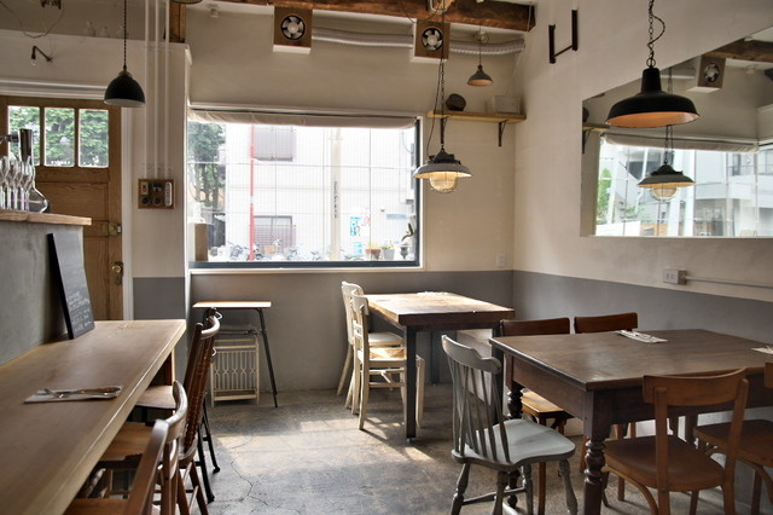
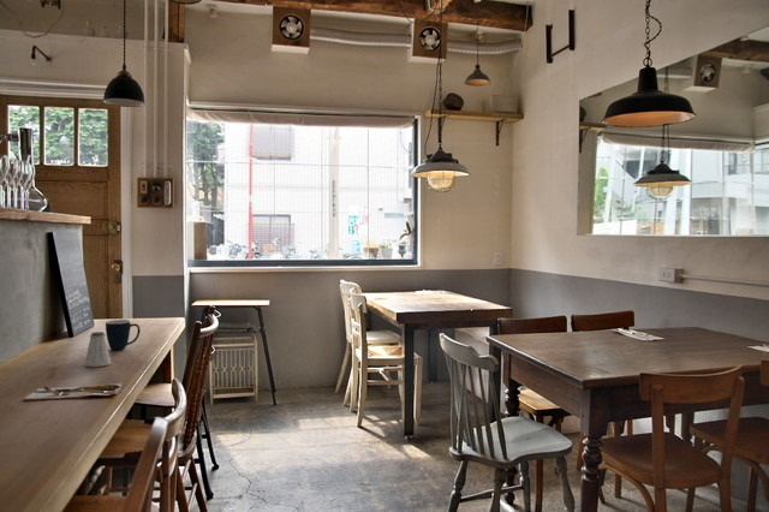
+ saltshaker (97, 347)
+ mug (123, 334)
